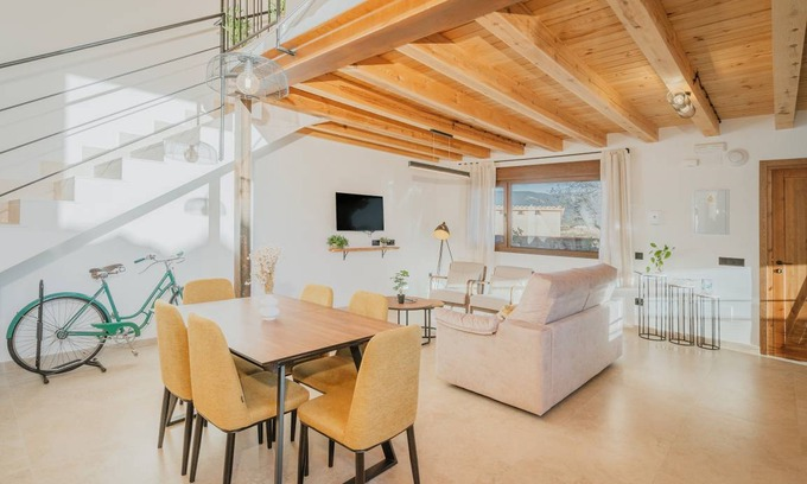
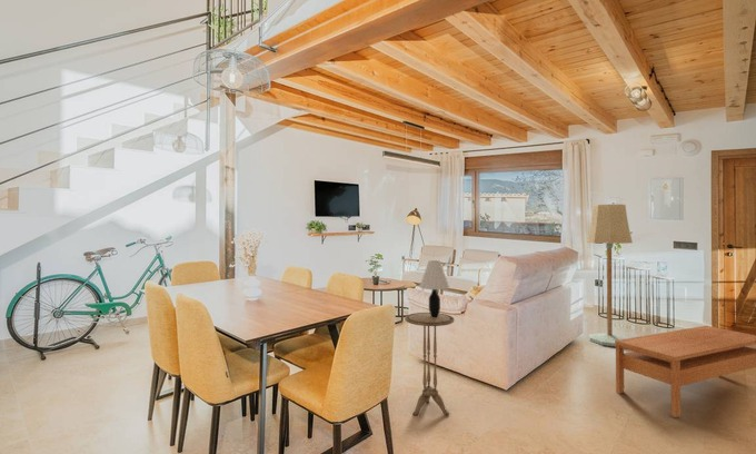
+ floor lamp (609, 273)
+ side table (428, 363)
+ table lamp (434, 288)
+ coffee table (693, 365)
